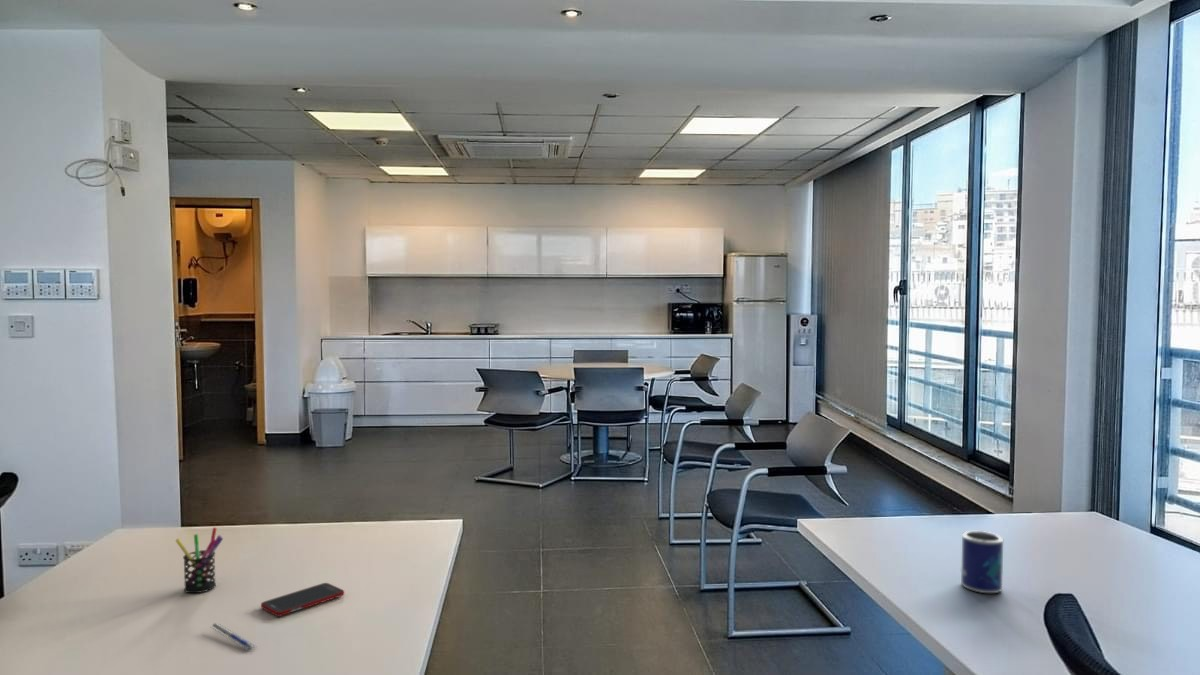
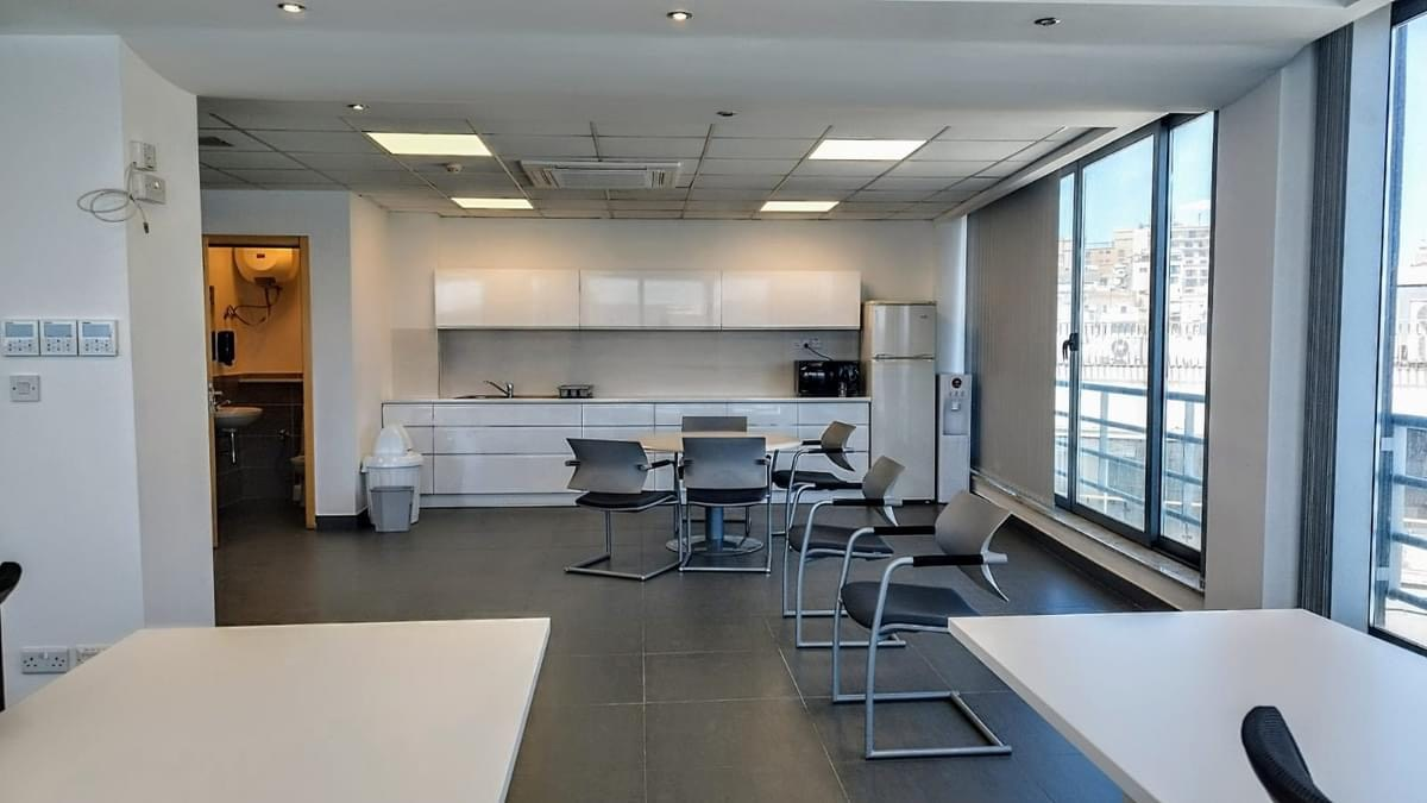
- cell phone (303, 599)
- mug (983, 558)
- pen (232, 635)
- pen holder (200, 558)
